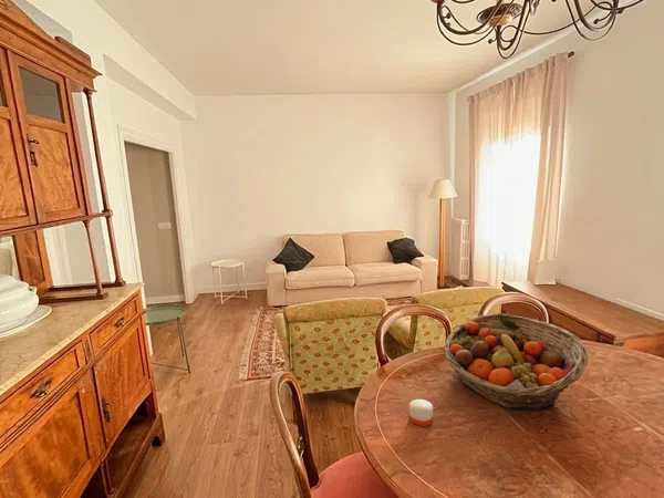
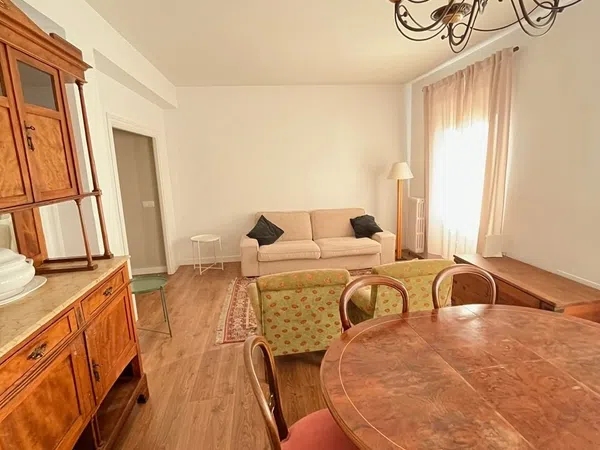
- candle (421, 404)
- fruit basket (508, 356)
